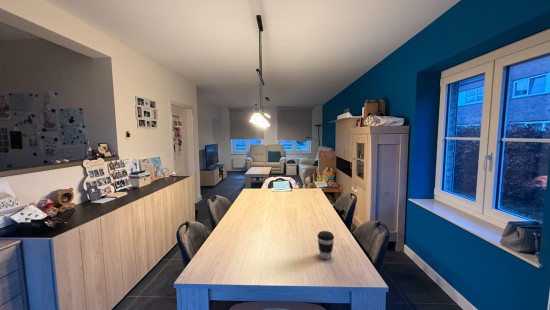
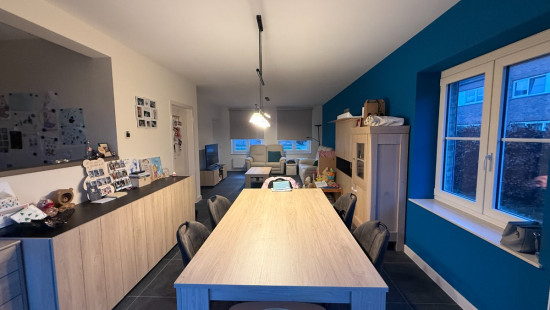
- coffee cup (325, 245)
